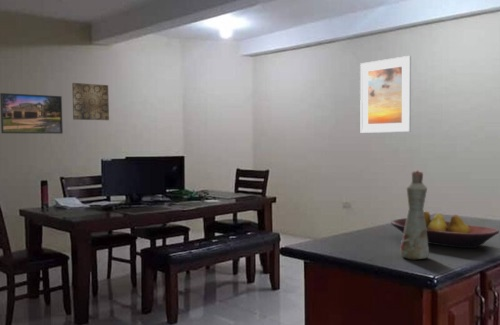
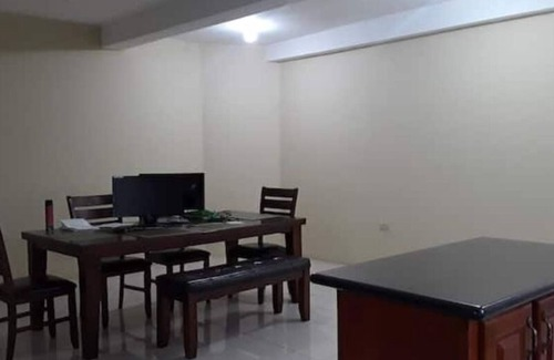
- bottle (414, 213)
- fruit bowl (441, 227)
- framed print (384, 96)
- wall art (91, 102)
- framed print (32, 114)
